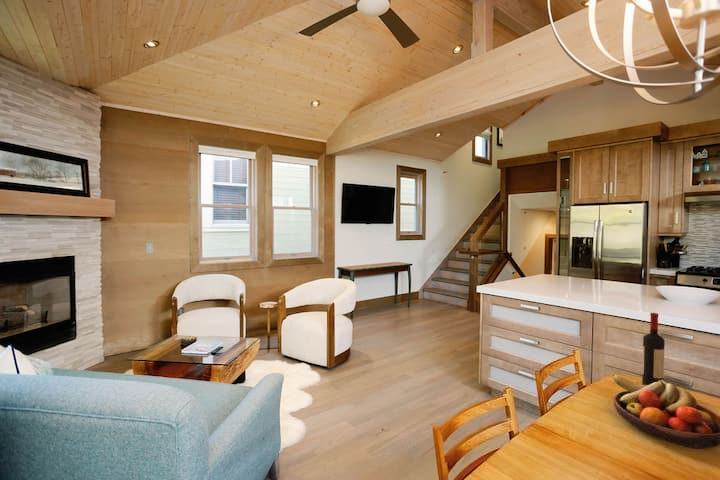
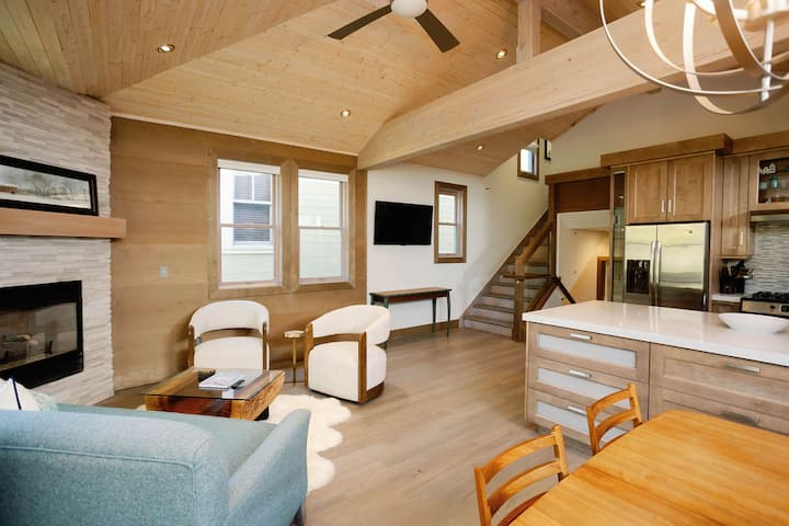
- wine bottle (653, 351)
- fruit bowl (665, 406)
